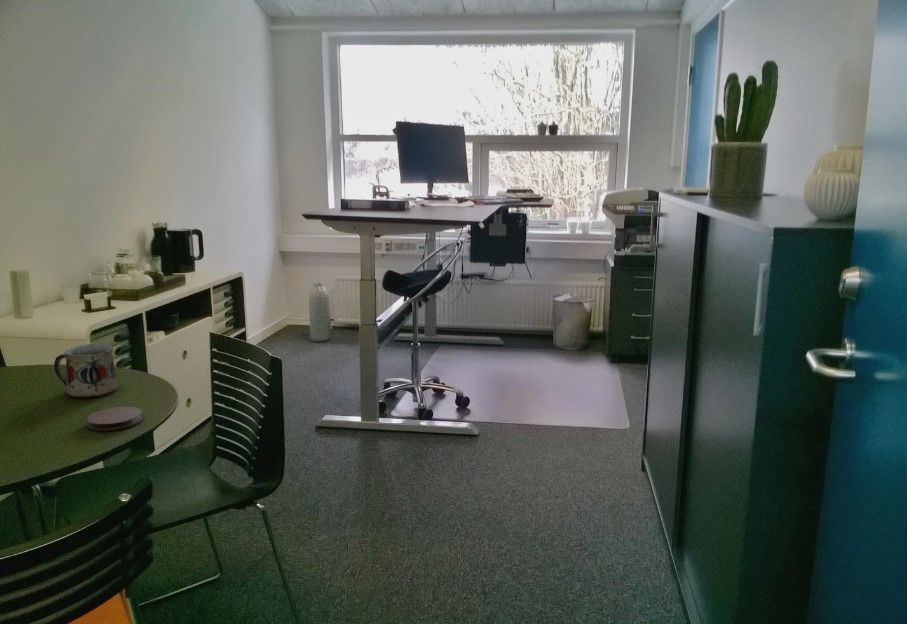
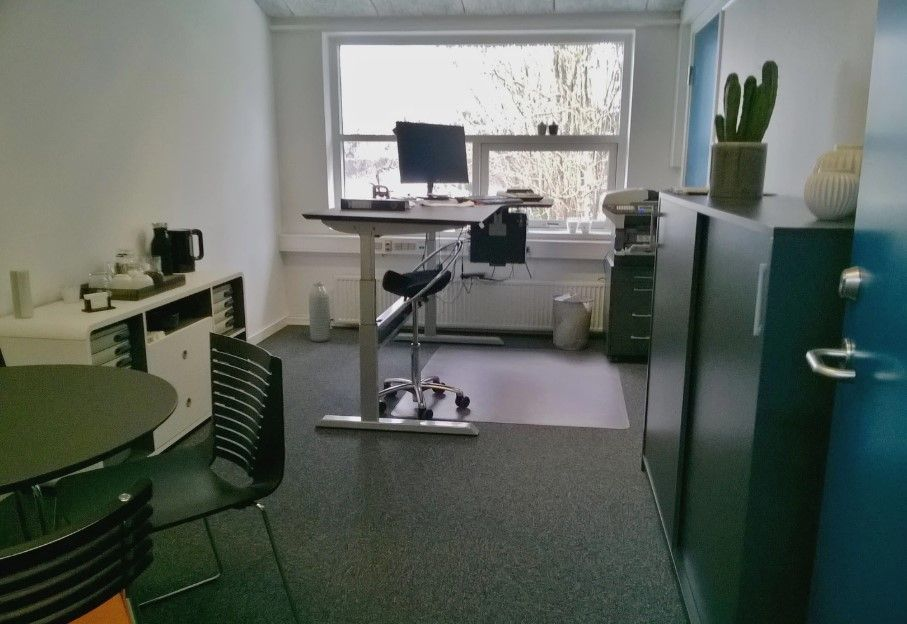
- mug (87, 370)
- coaster (115, 418)
